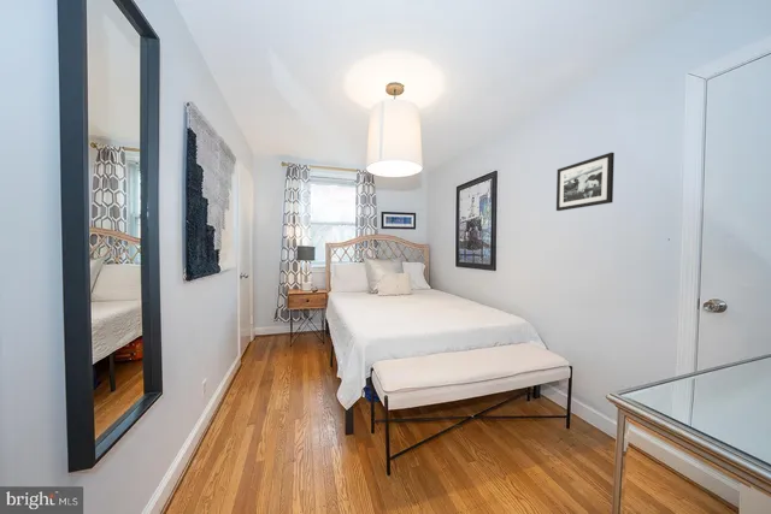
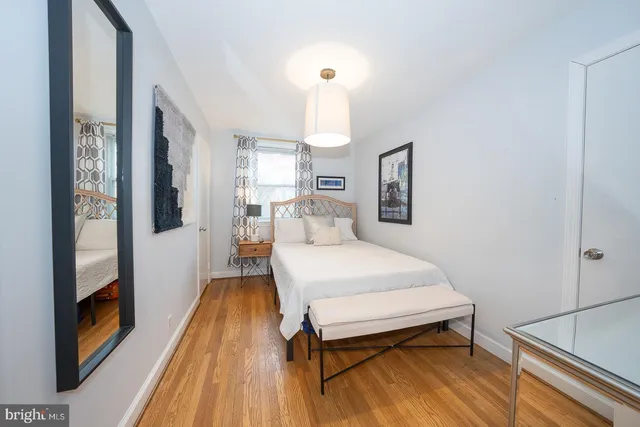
- picture frame (582, 184)
